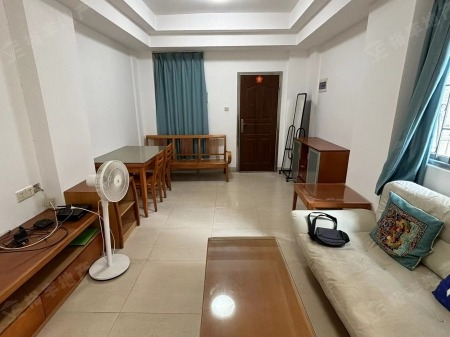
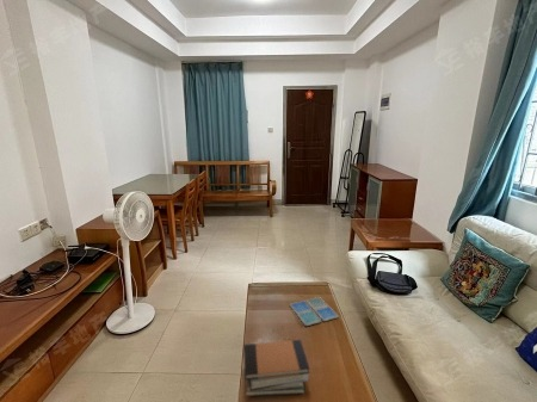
+ drink coaster (313, 309)
+ book stack (274, 367)
